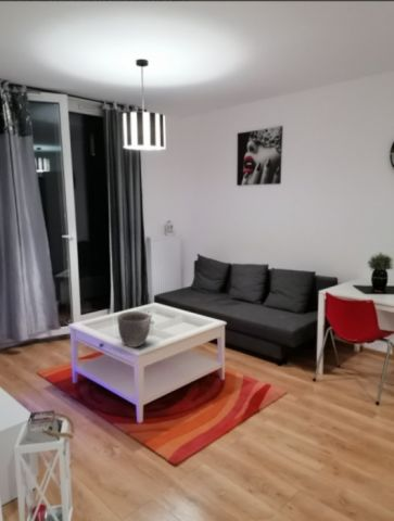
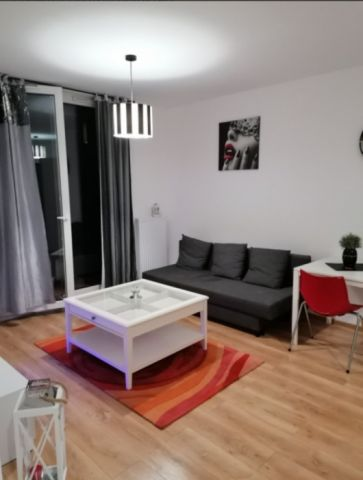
- bowl (135, 329)
